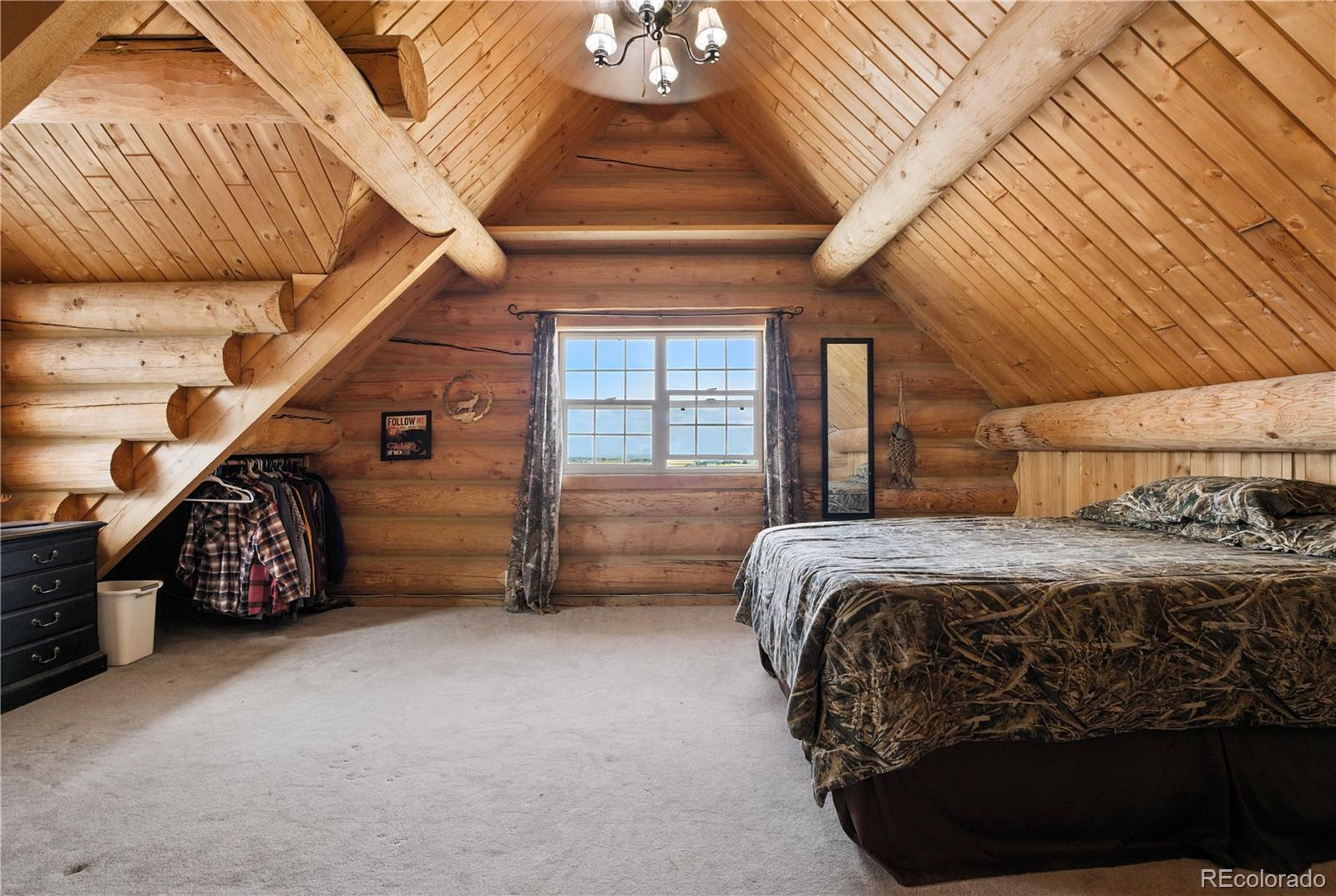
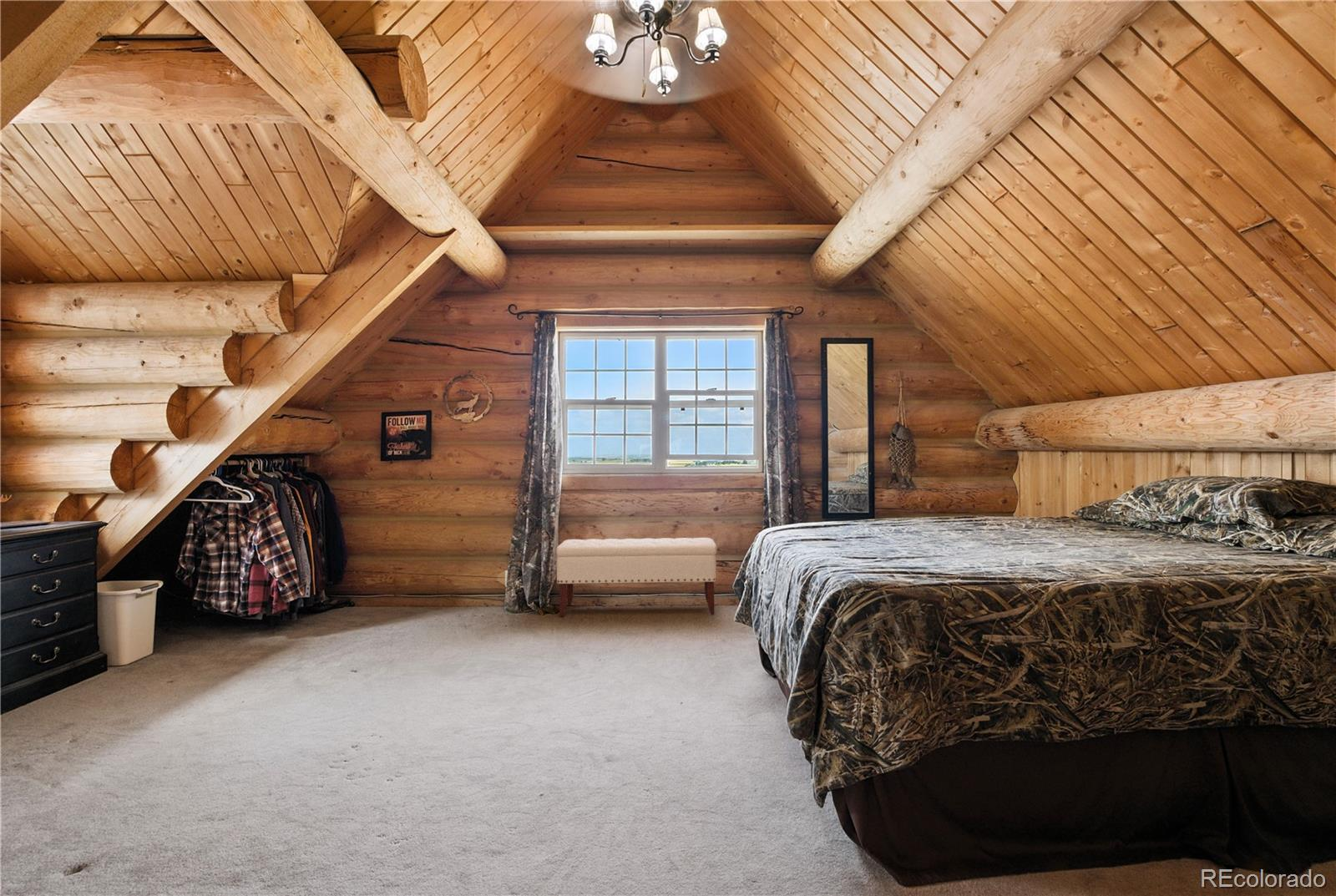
+ bench (637, 575)
